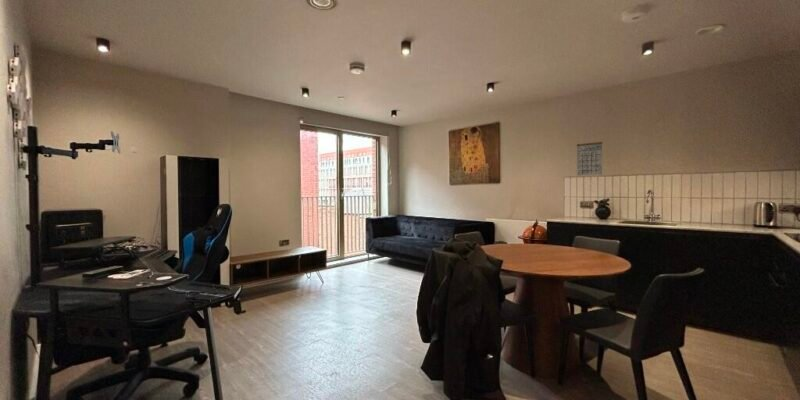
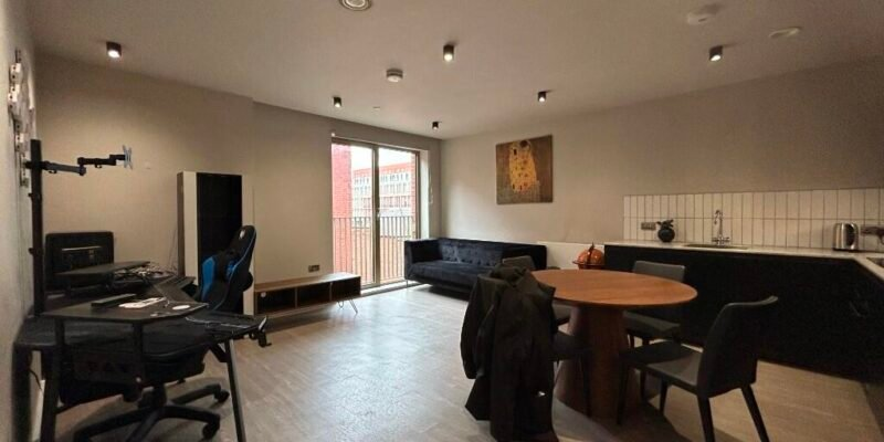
- calendar (589, 155)
